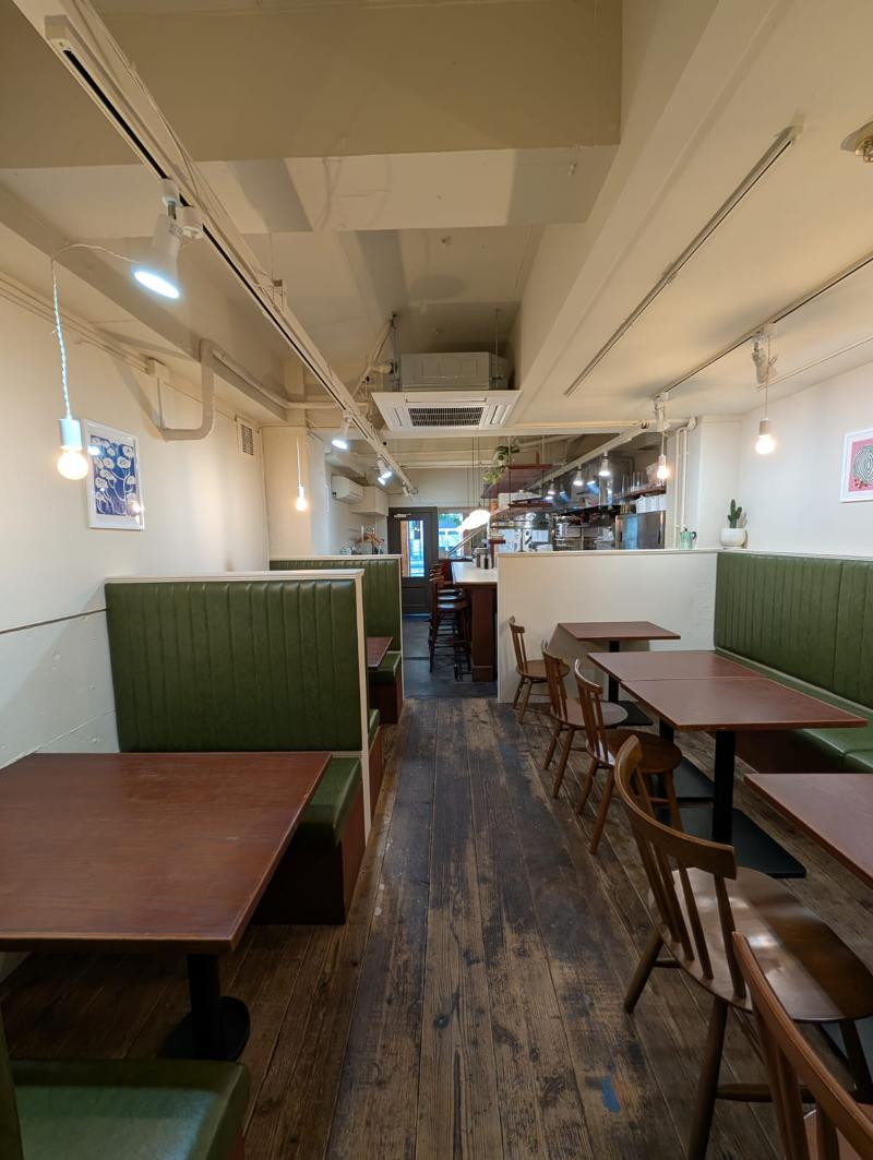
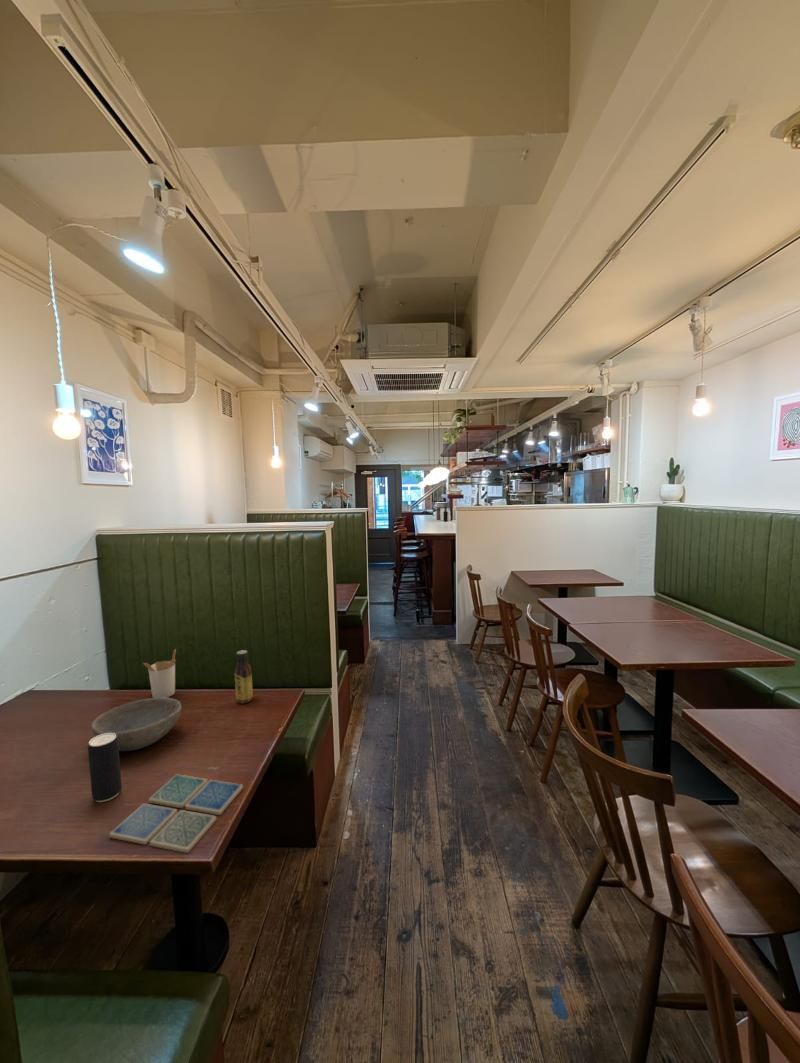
+ sauce bottle (243, 676)
+ beverage can (105, 767)
+ drink coaster (181, 810)
+ bowl (139, 726)
+ utensil holder (163, 675)
